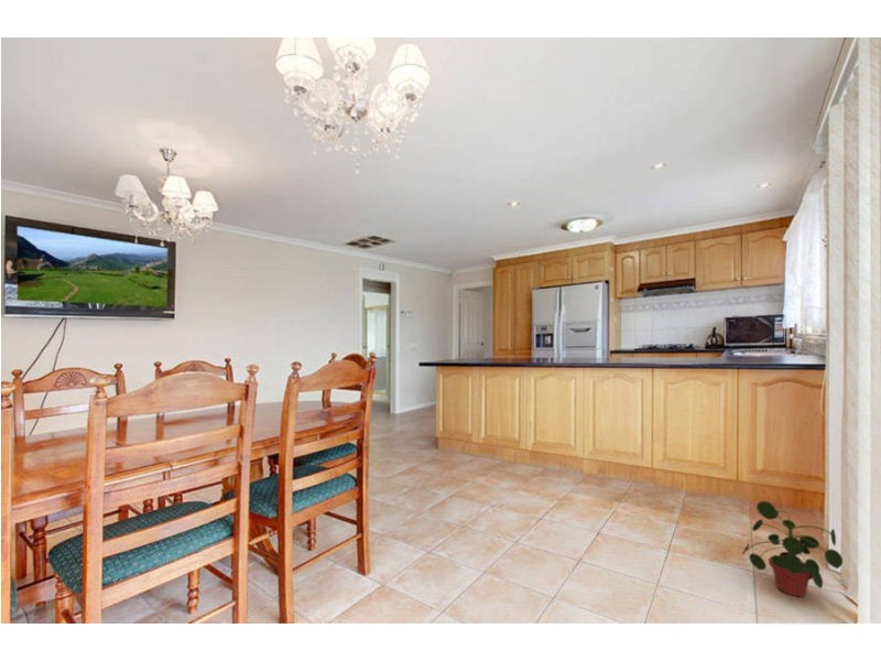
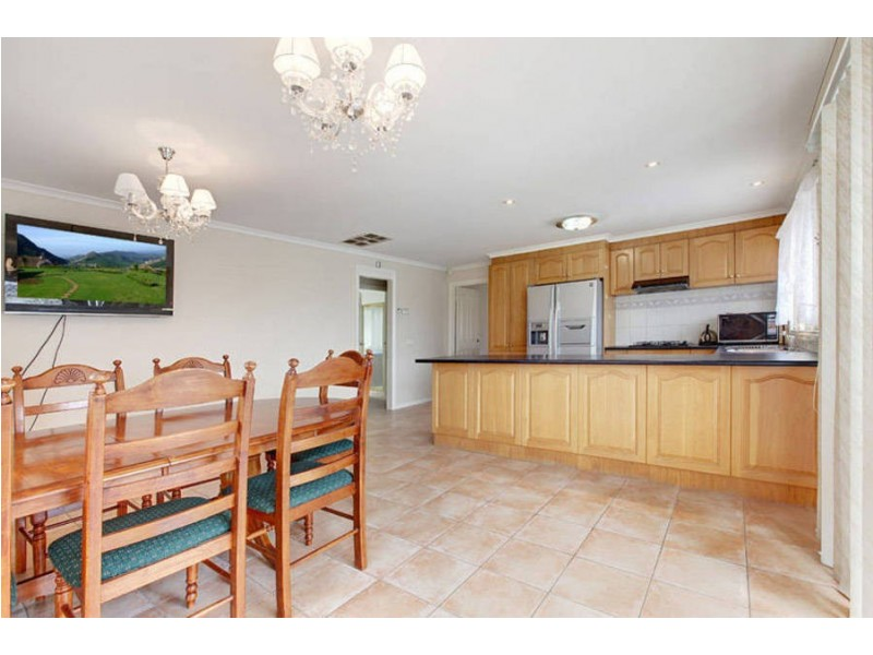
- potted plant (787, 548)
